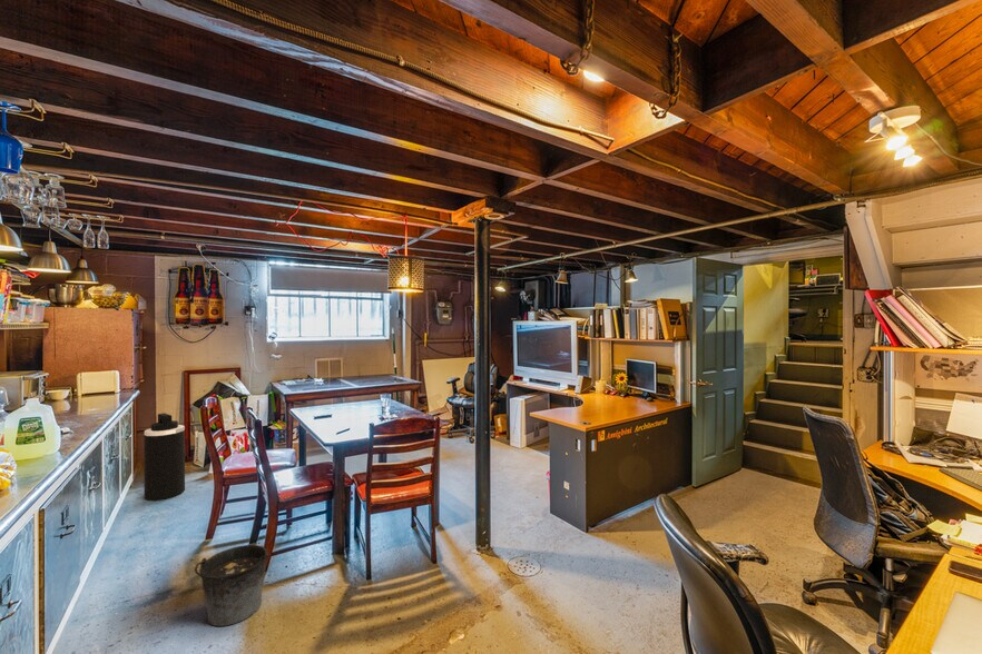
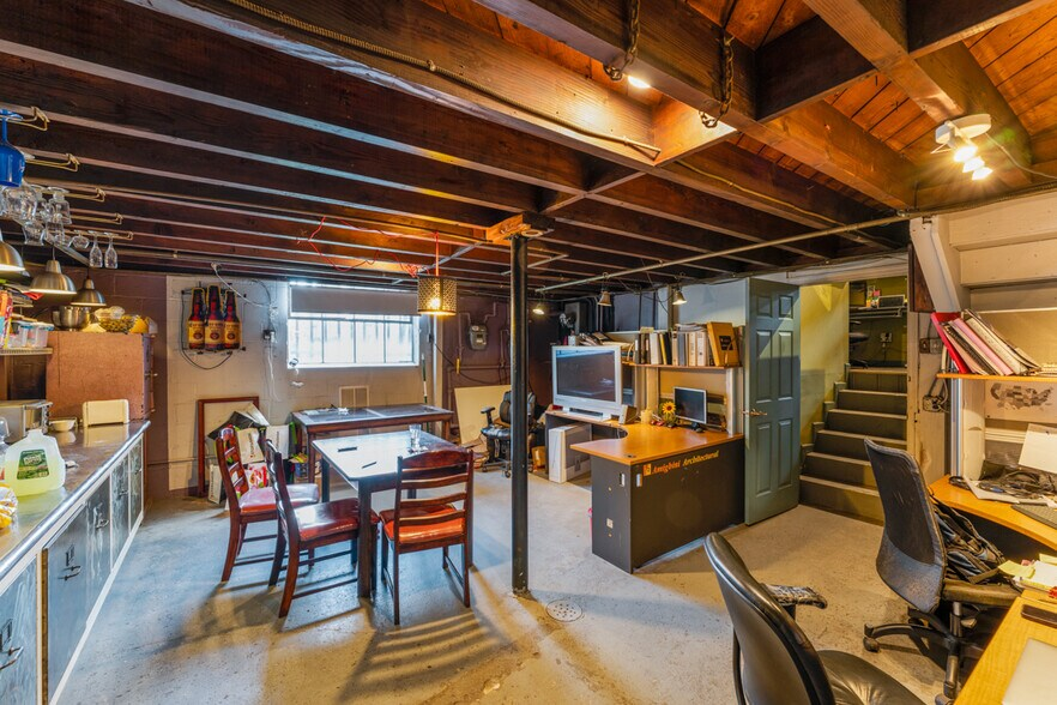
- trash can (165, 454)
- bucket (234, 583)
